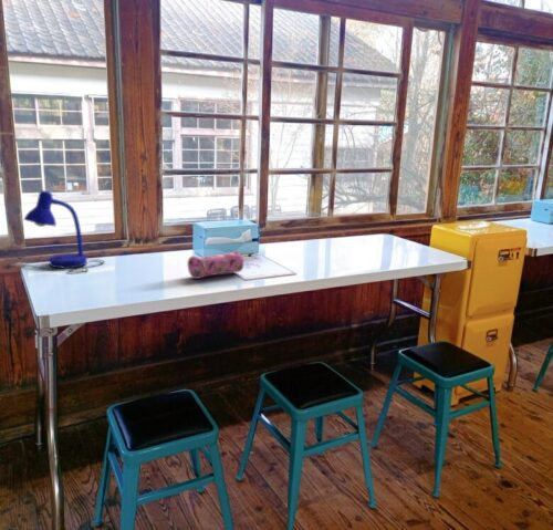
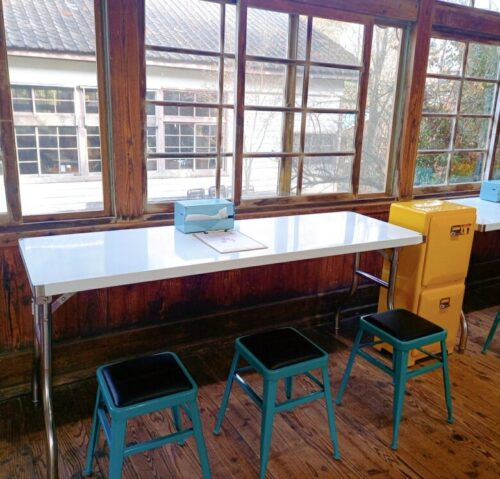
- desk lamp (55, 225)
- pencil case (216, 263)
